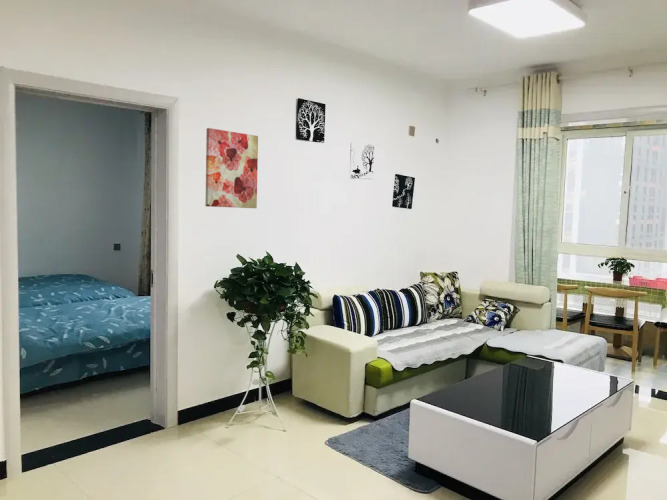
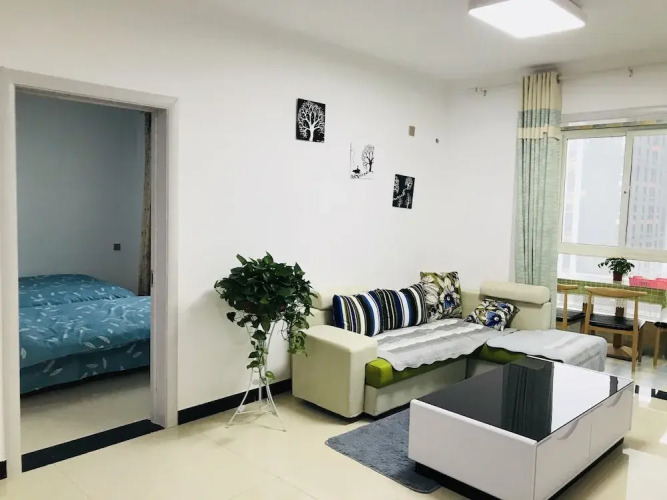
- wall art (232, 170)
